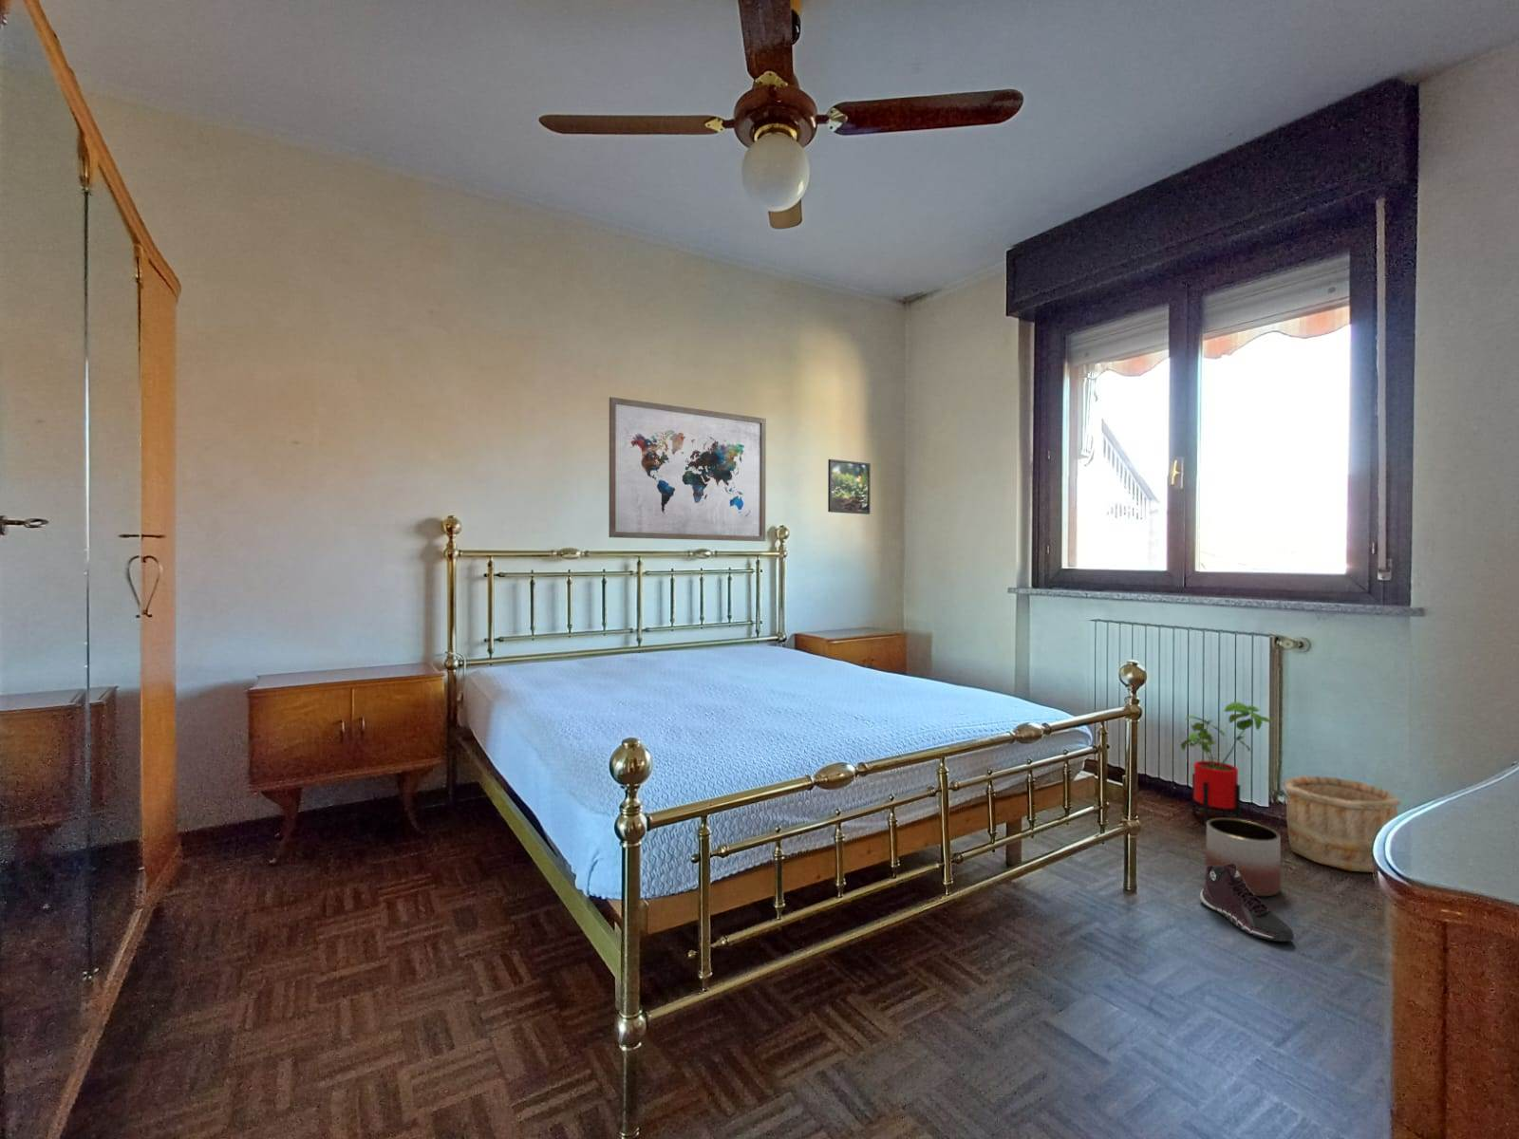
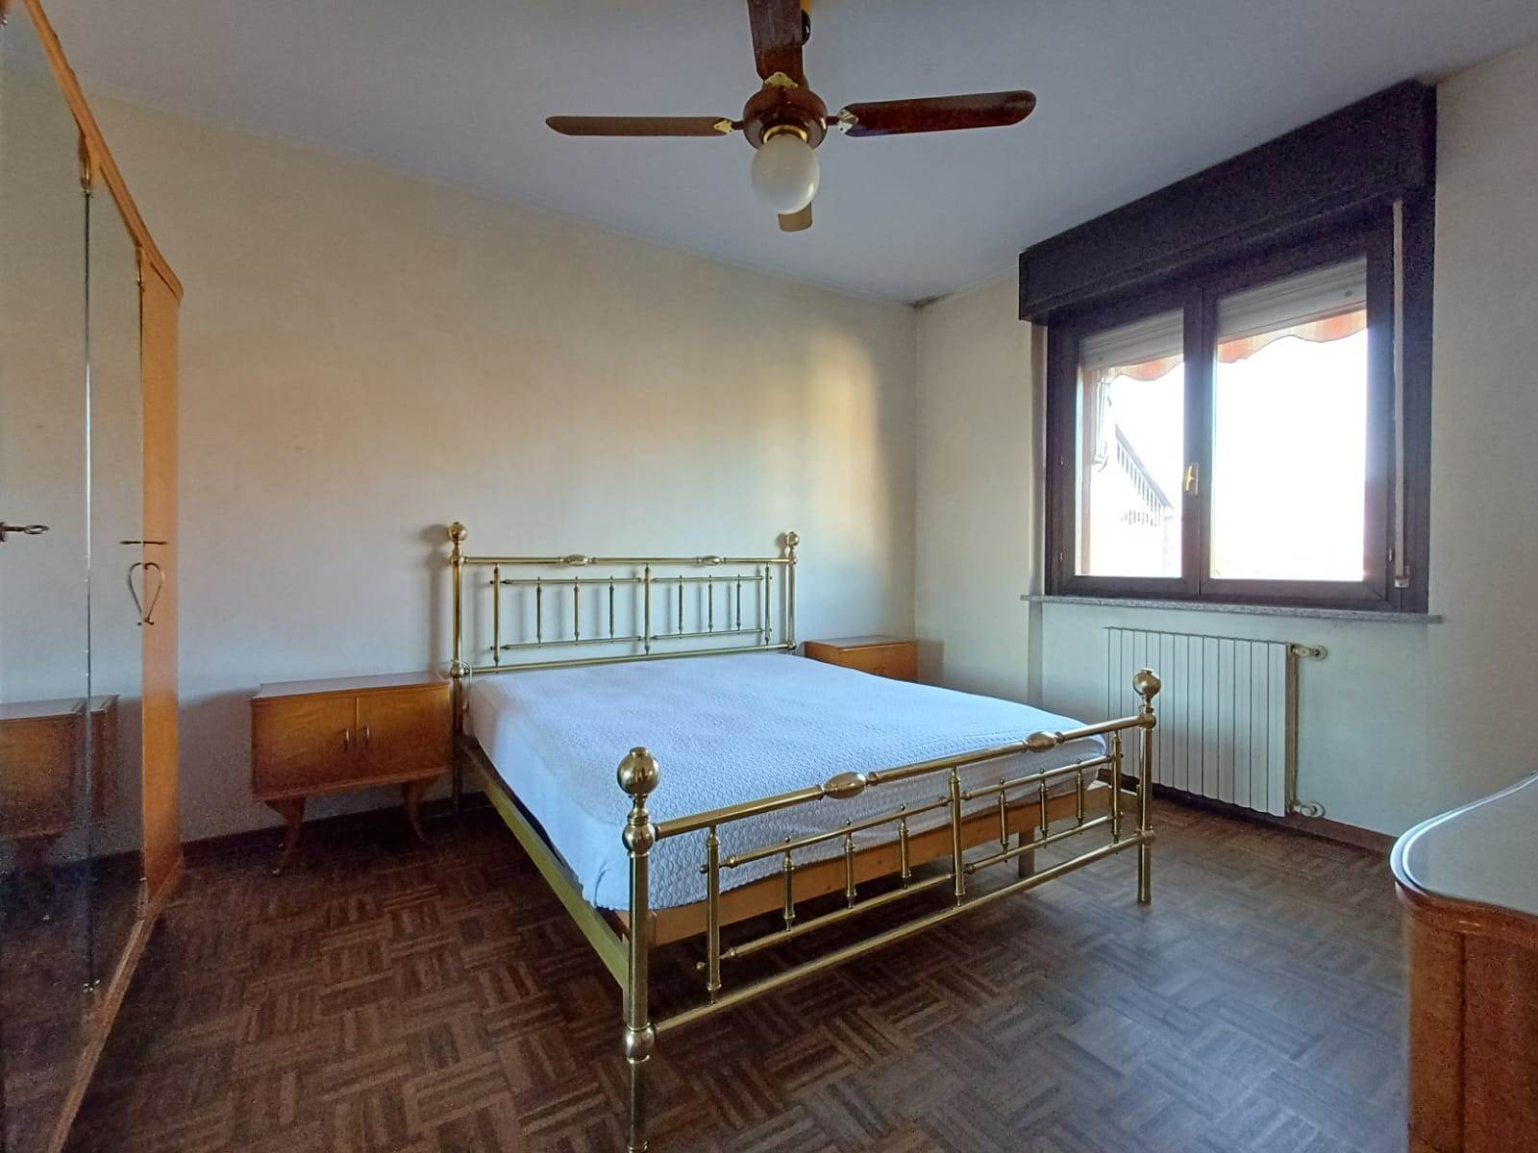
- house plant (1219, 762)
- wall art (693, 474)
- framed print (849, 487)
- planter (1242, 857)
- sneaker (1242, 895)
- wooden bucket (1338, 821)
